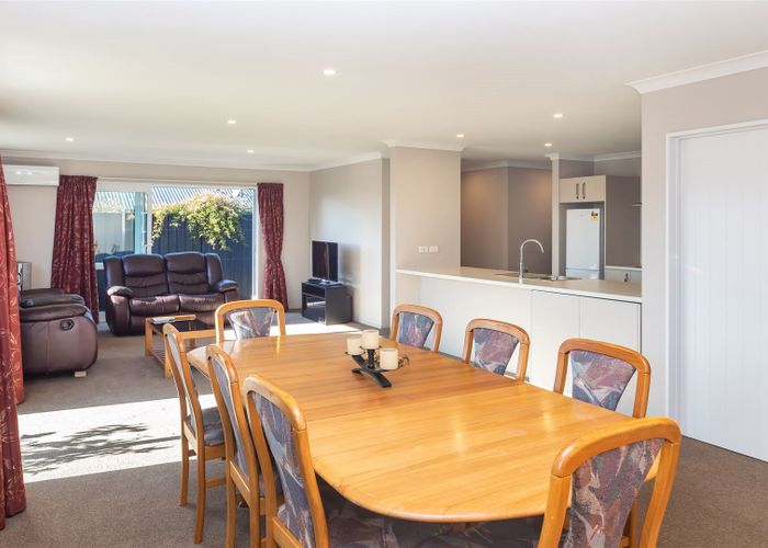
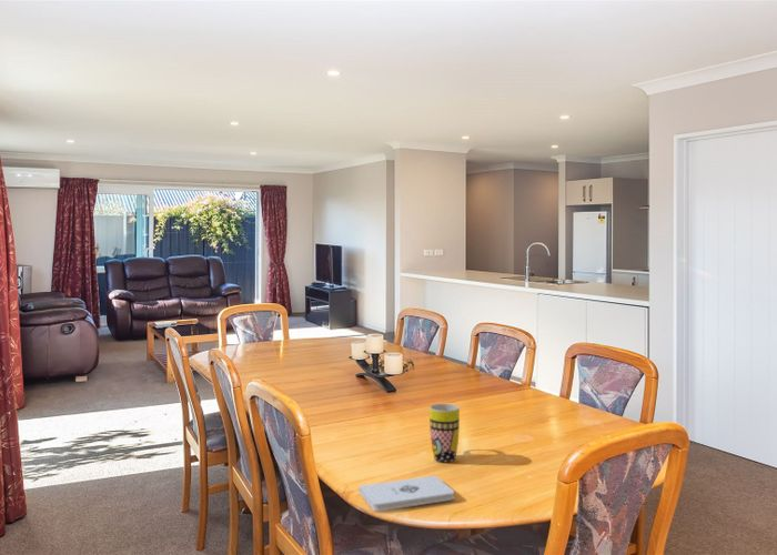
+ mug (442, 431)
+ notepad (406, 492)
